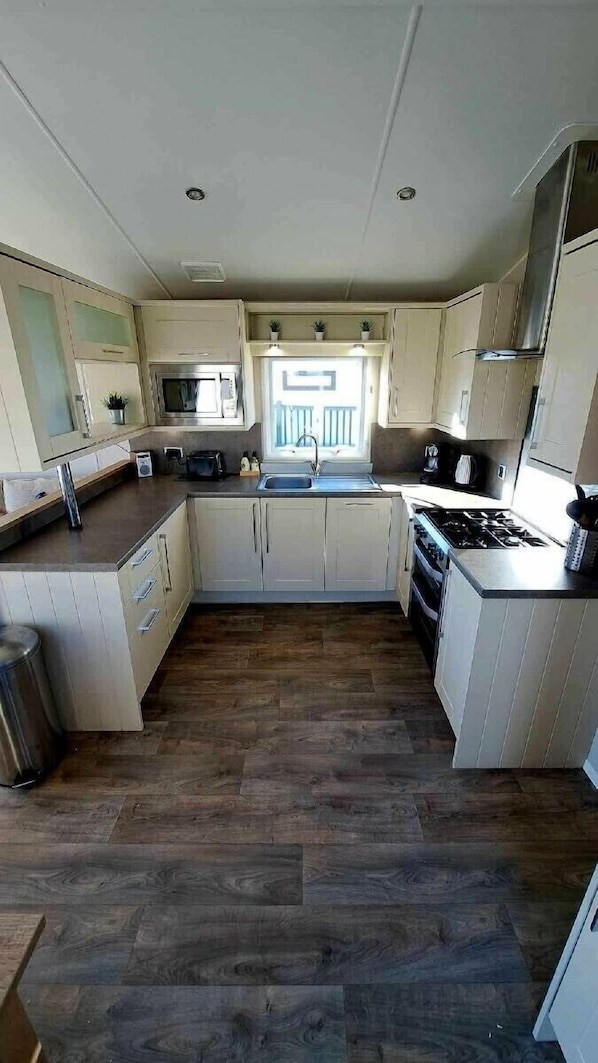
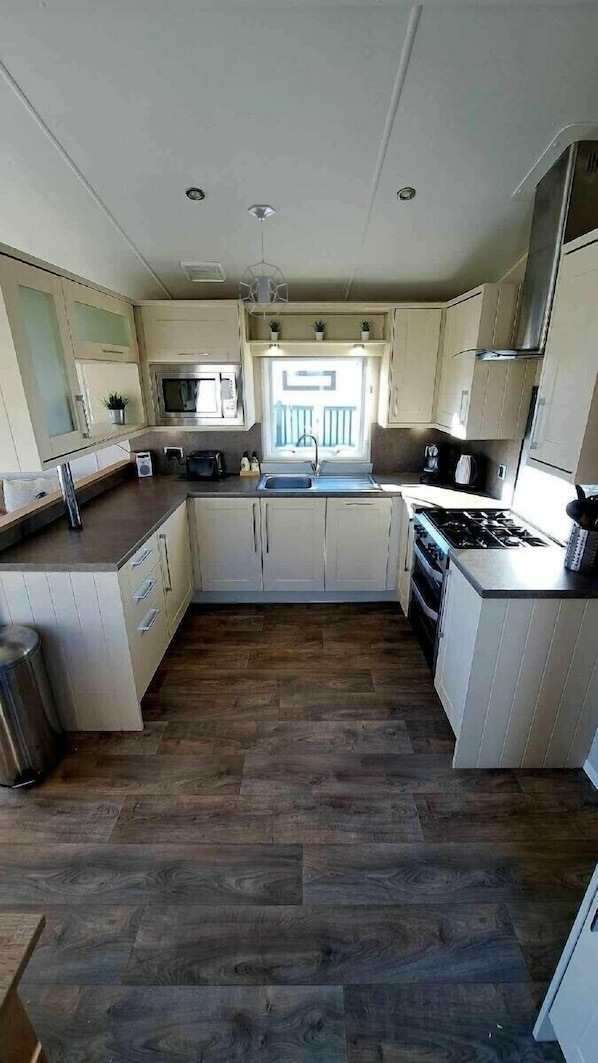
+ pendant light (263, 266)
